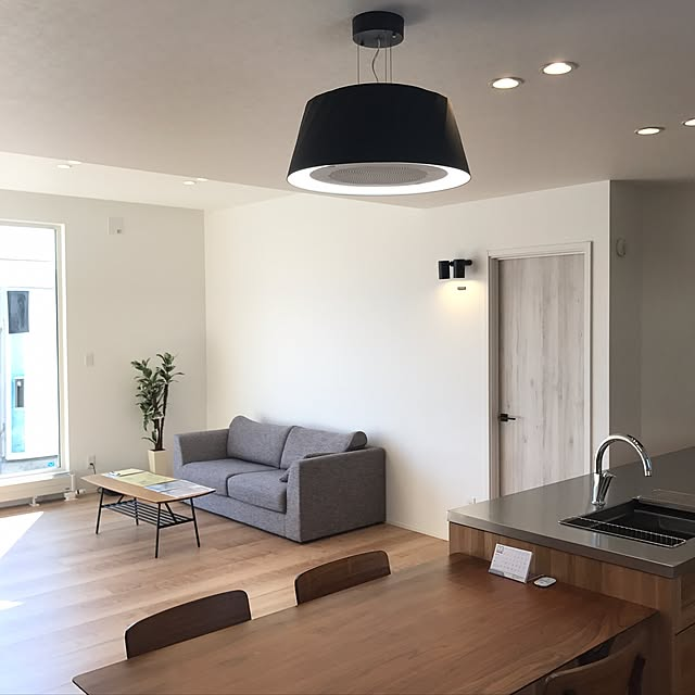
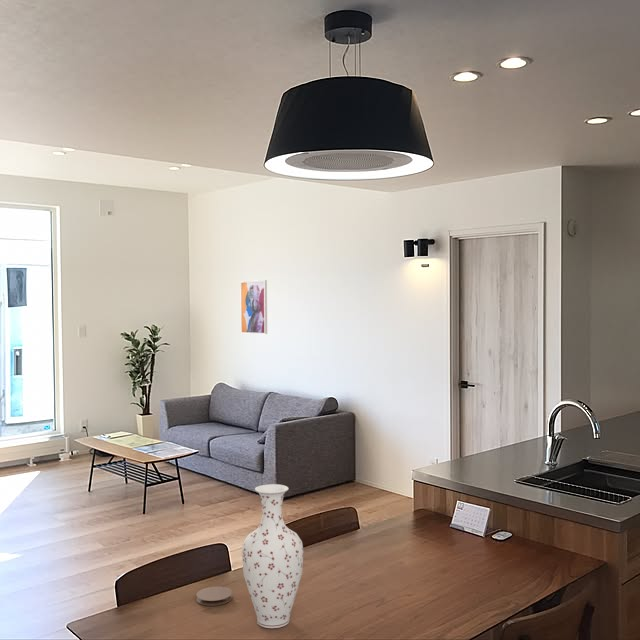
+ coaster (214, 595)
+ vase (272, 554)
+ wall art (253, 307)
